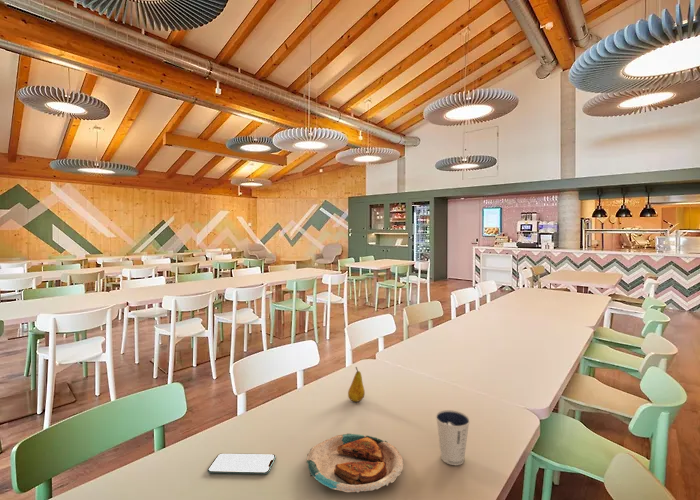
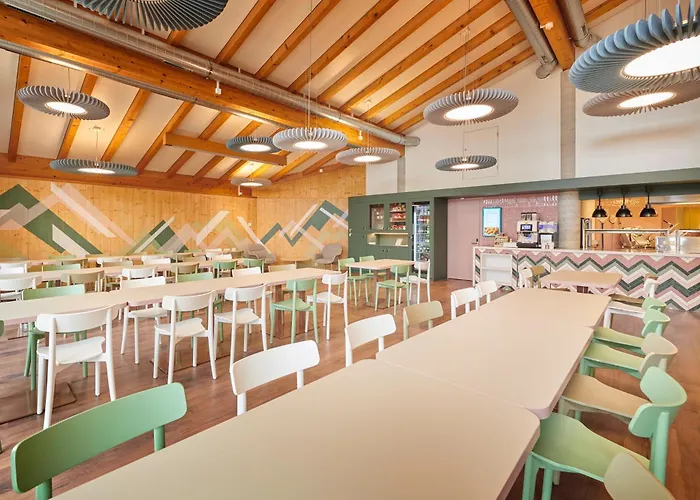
- smartphone (242, 463)
- dixie cup (452, 438)
- fruit (356, 383)
- plate (354, 459)
